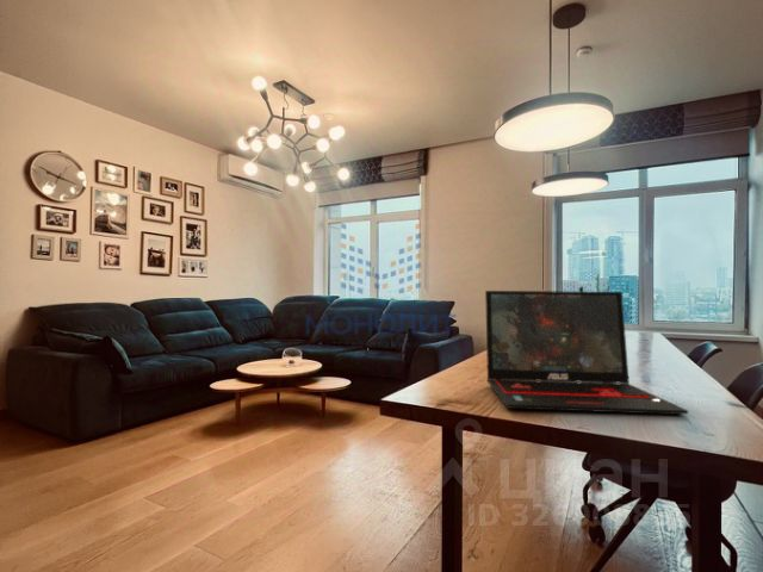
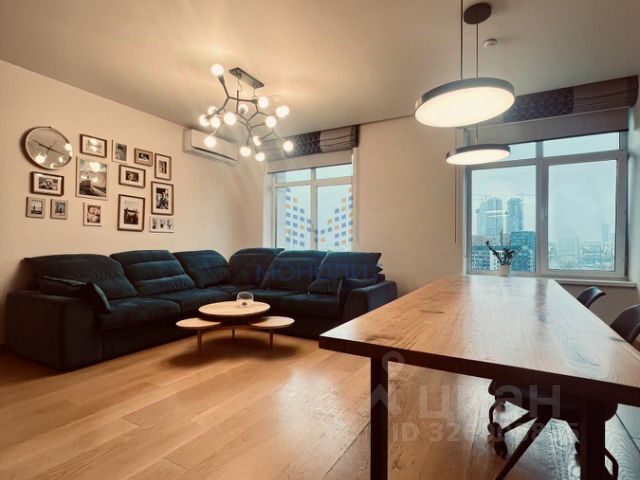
- laptop (570, 343)
